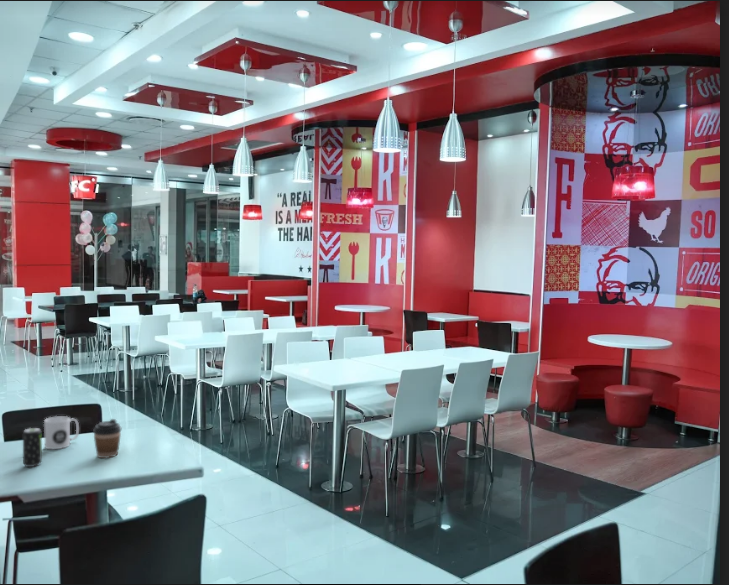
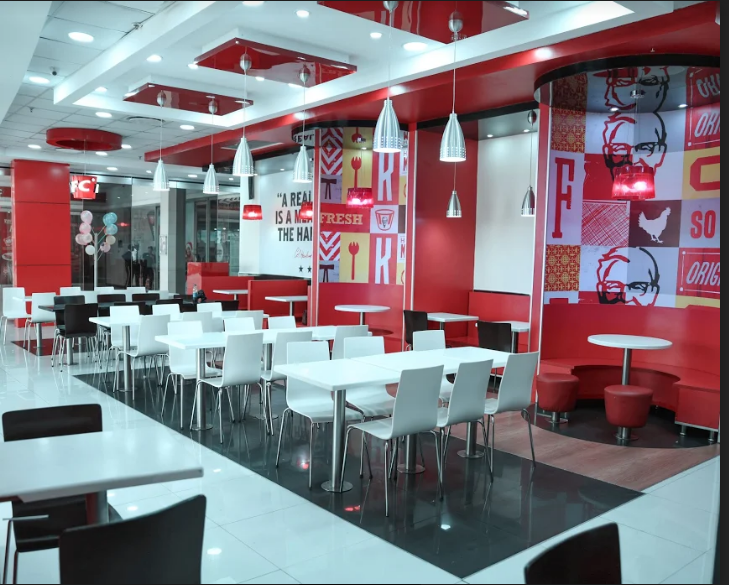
- coffee cup (107, 437)
- mug (62, 431)
- beverage can (32, 447)
